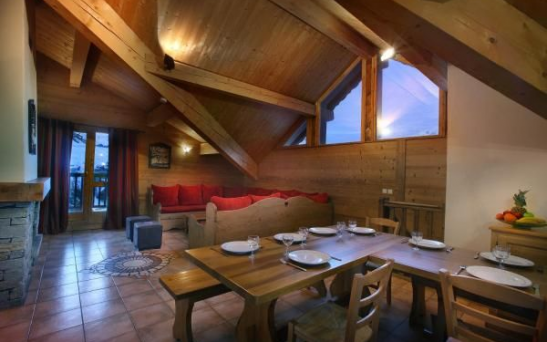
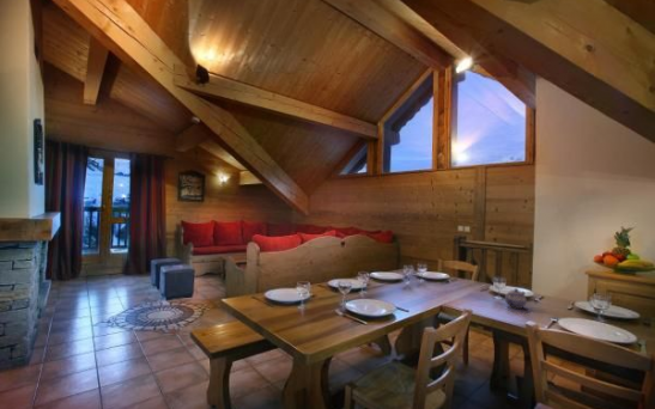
+ teapot (515, 297)
